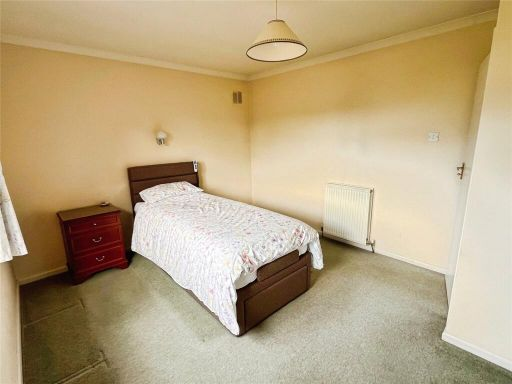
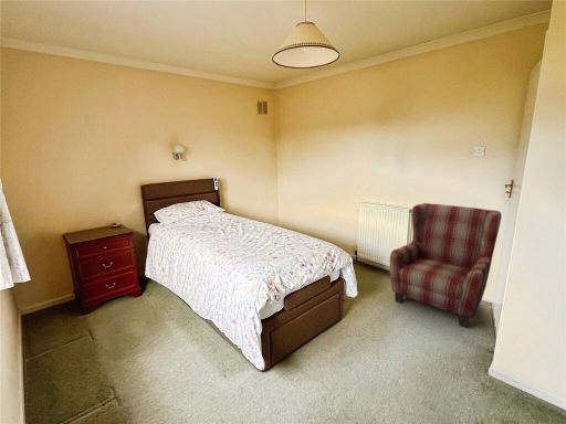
+ armchair (443, 257)
